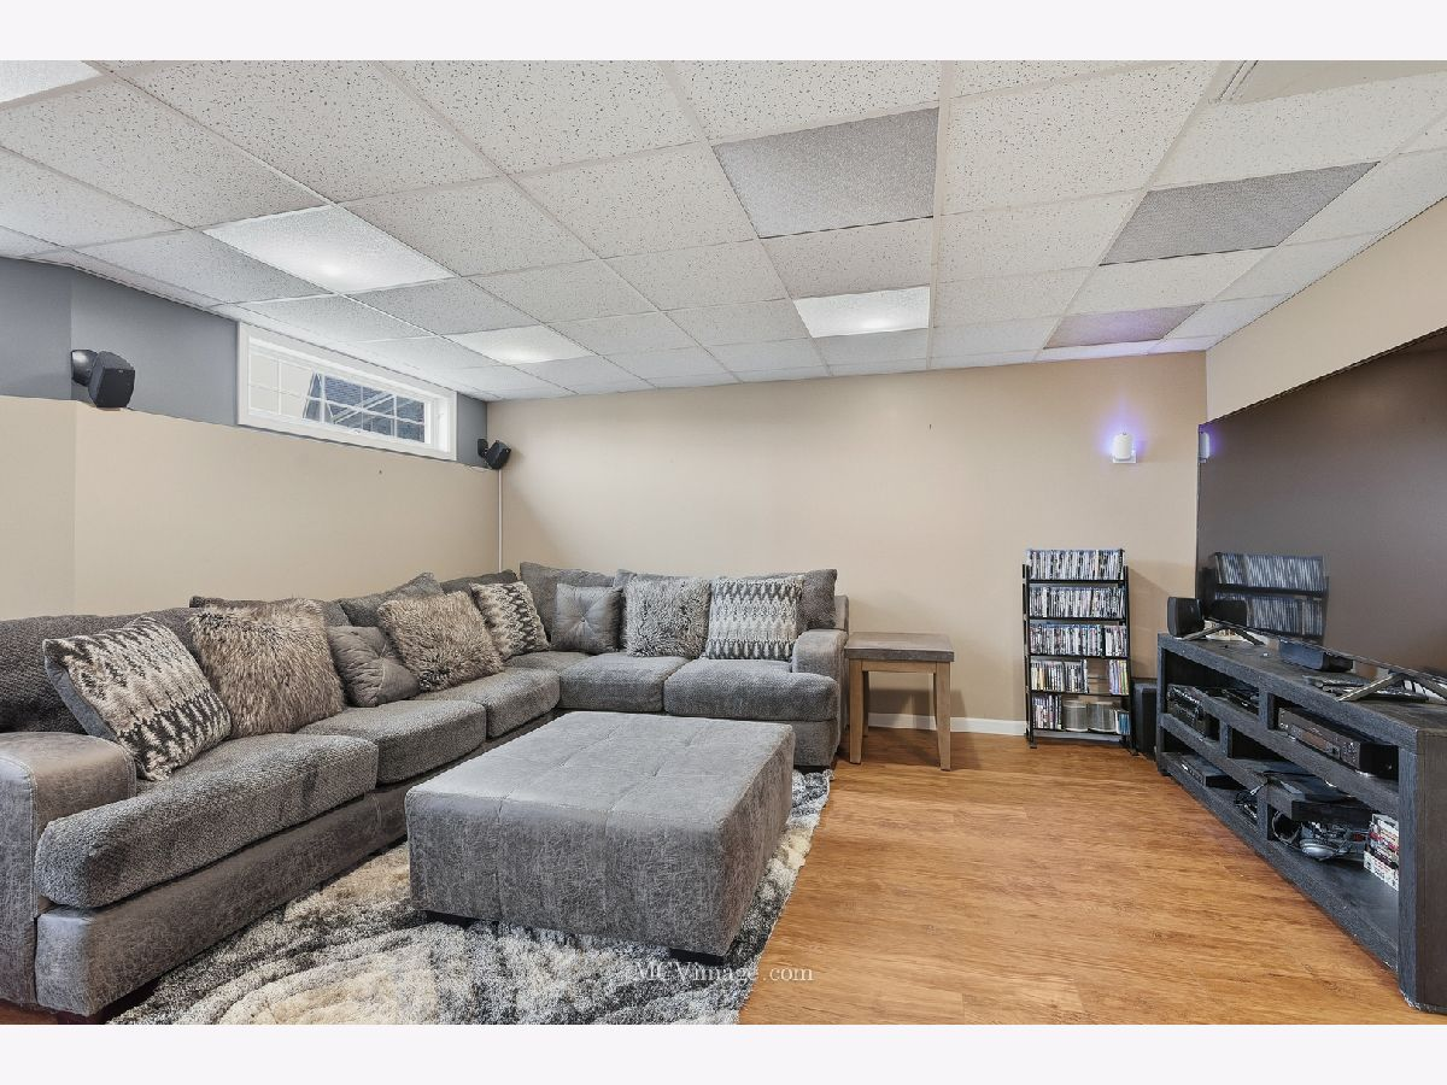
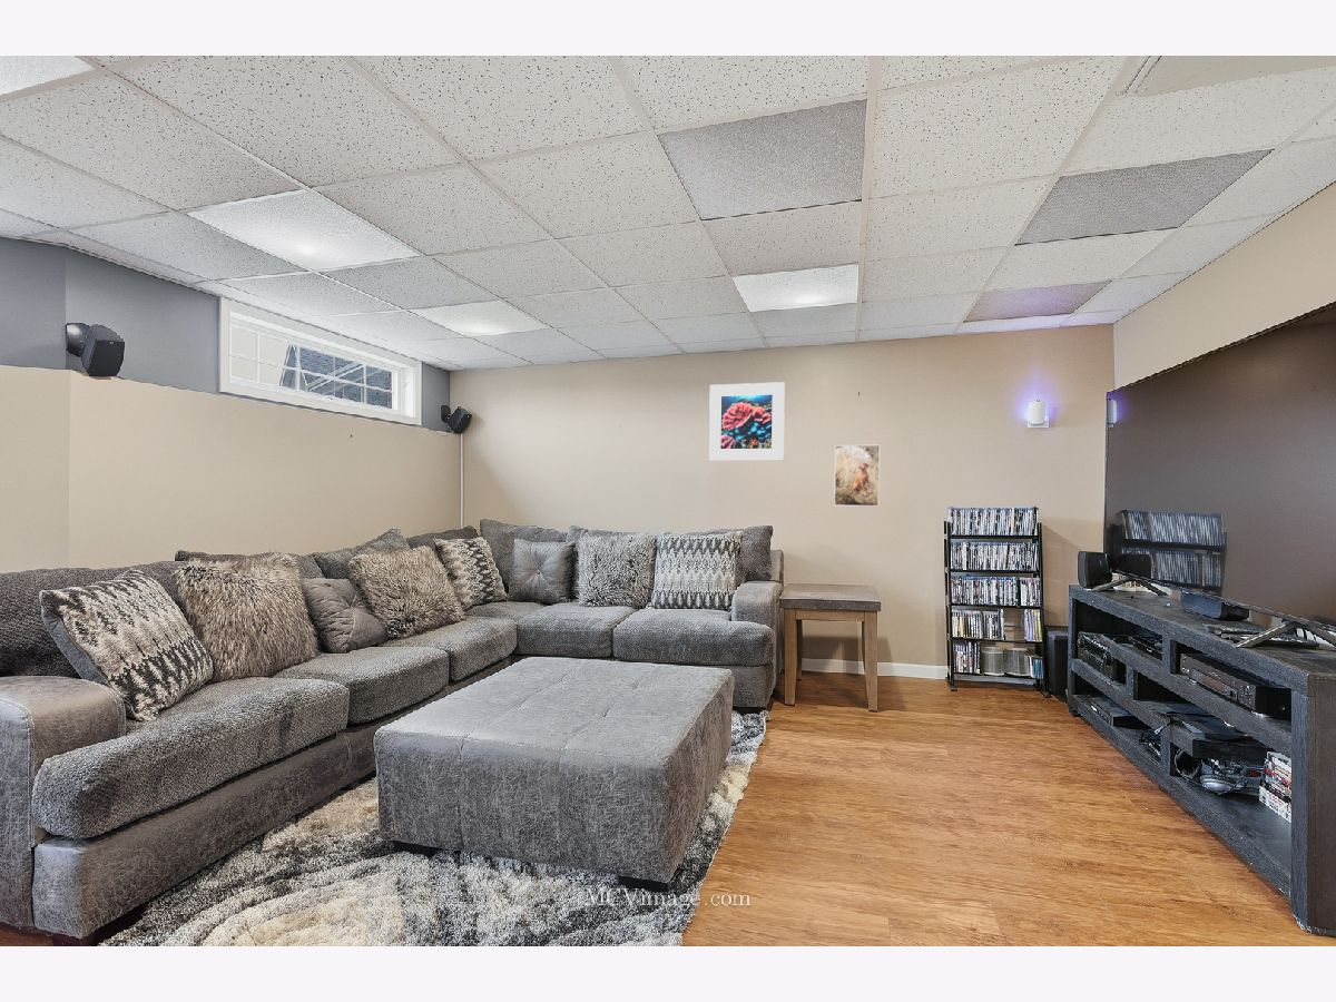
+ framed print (856, 475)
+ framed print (746, 422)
